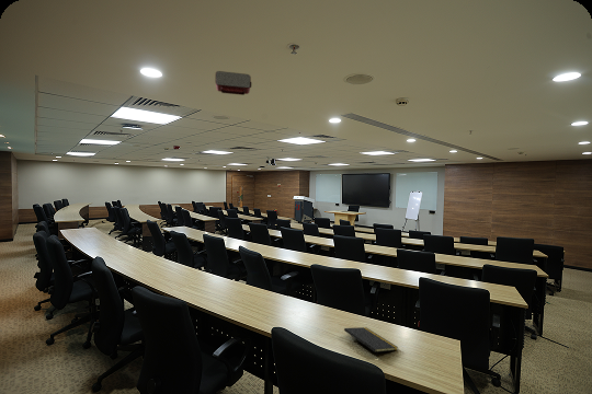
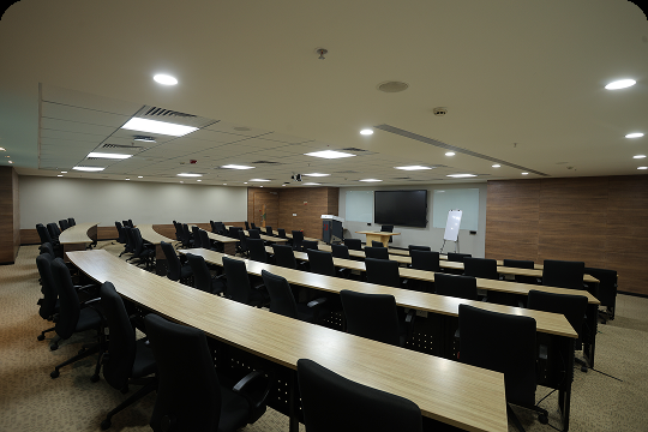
- notepad (369, 338)
- projector (234, 83)
